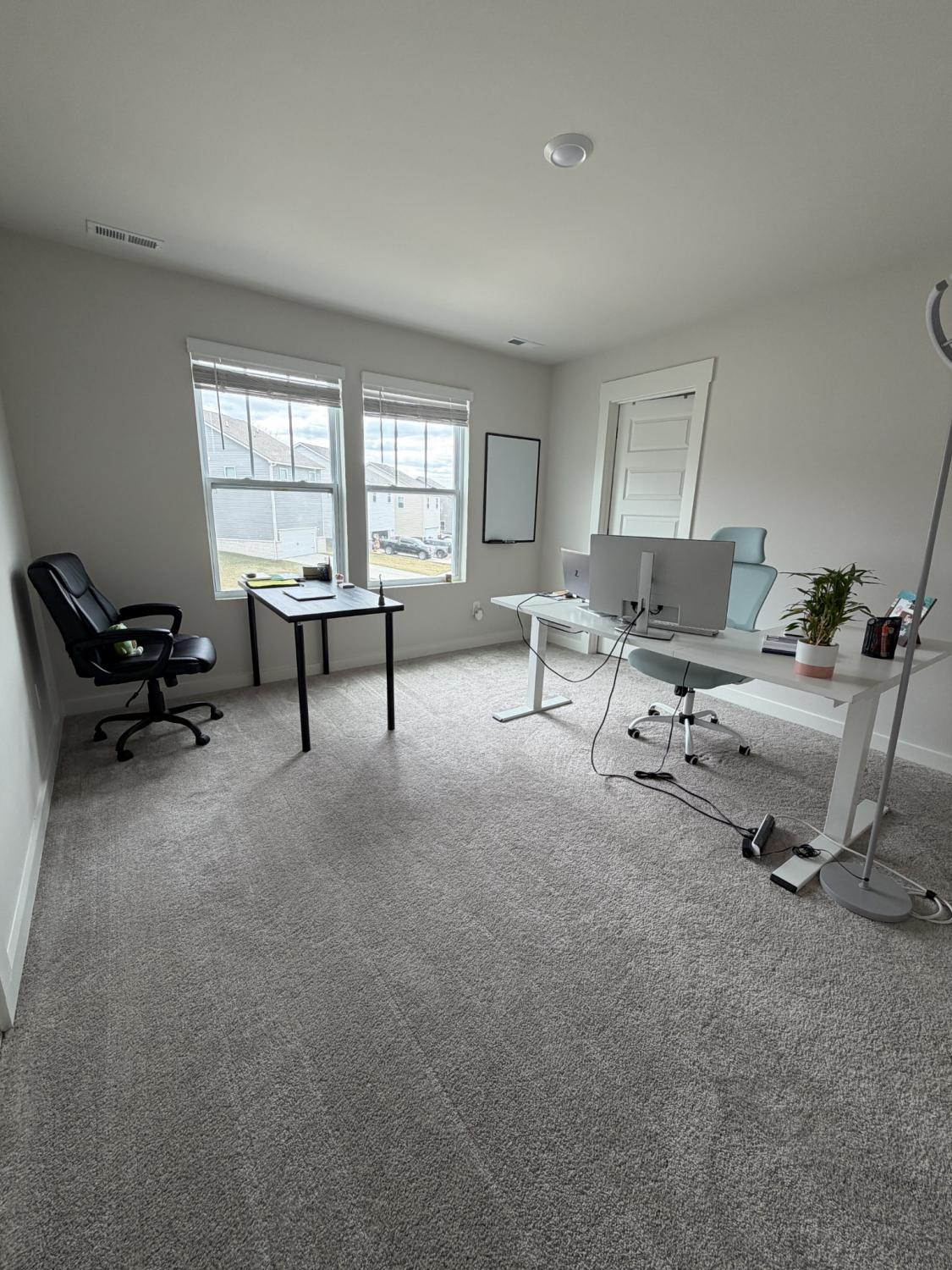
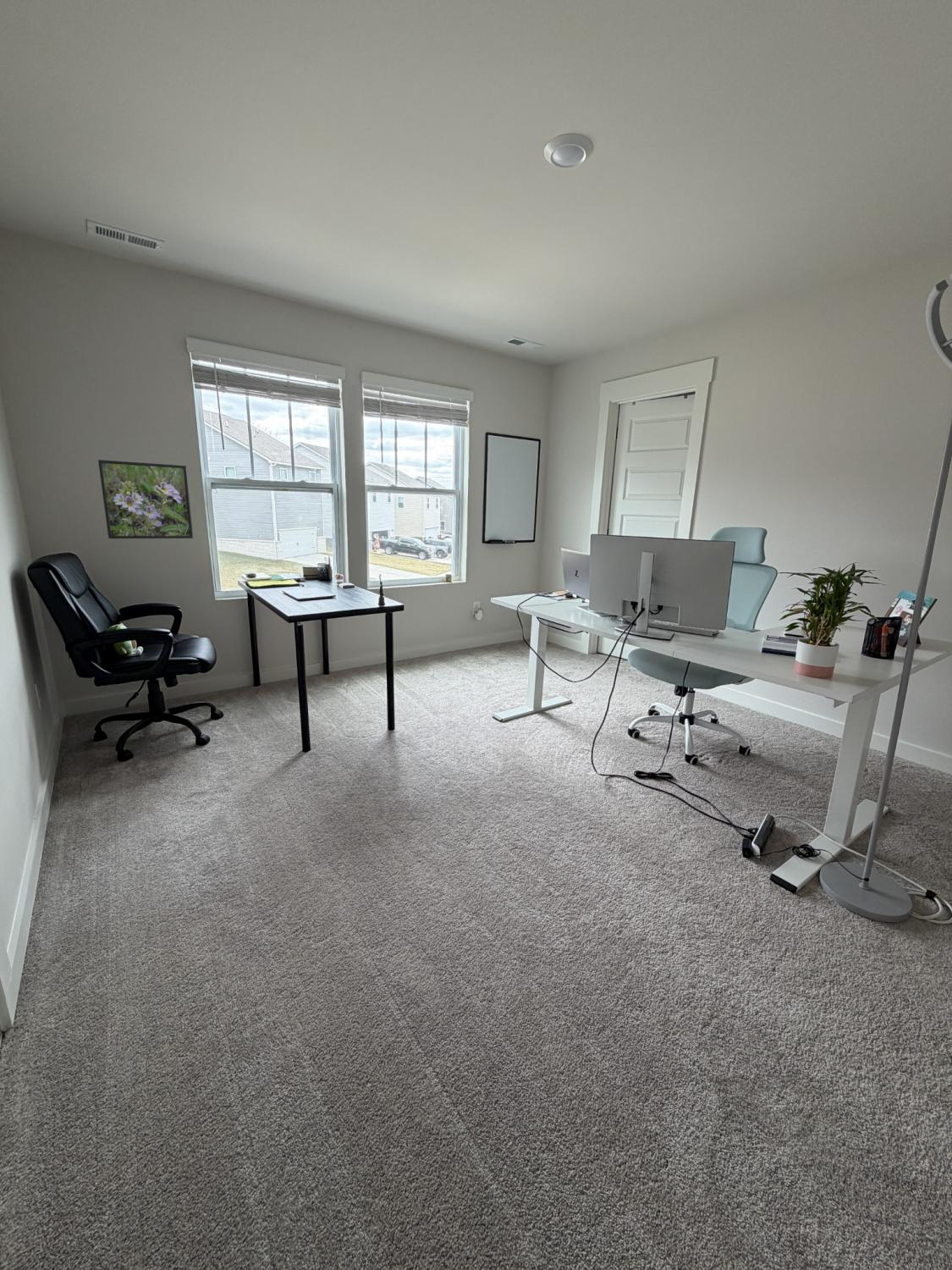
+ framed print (148, 501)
